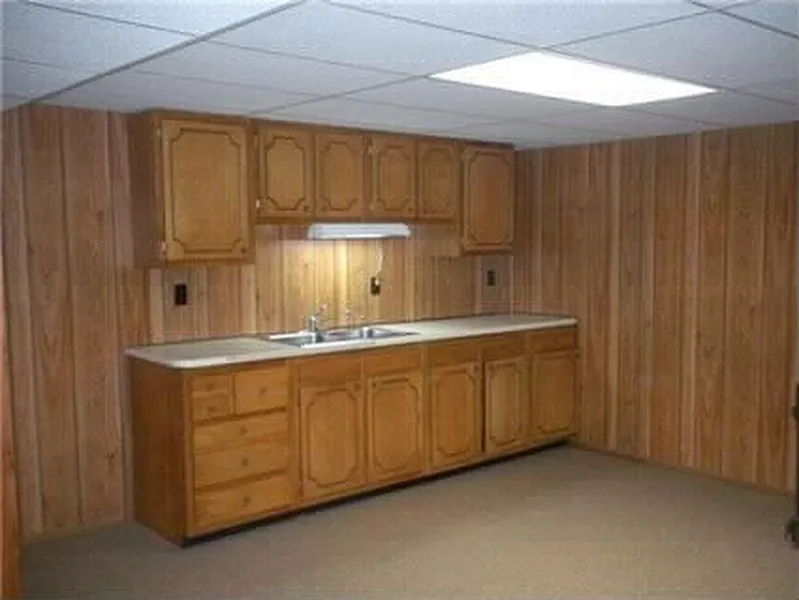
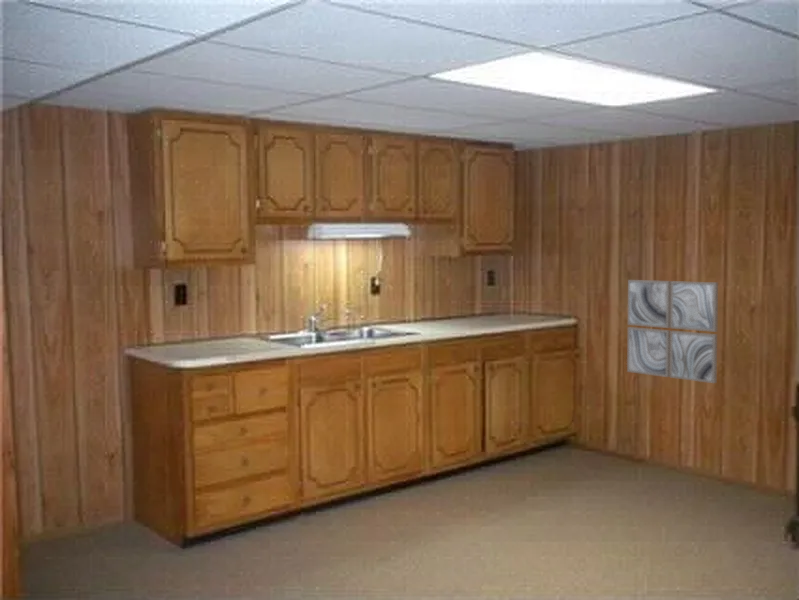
+ wall art (669, 330)
